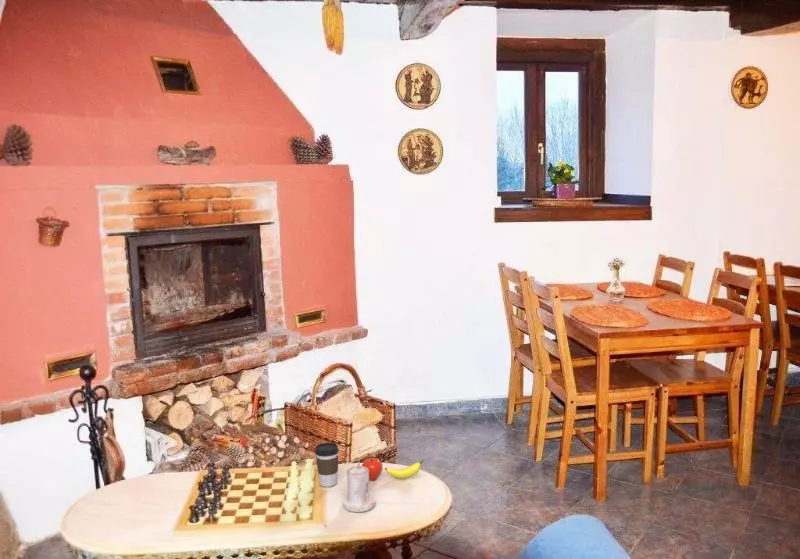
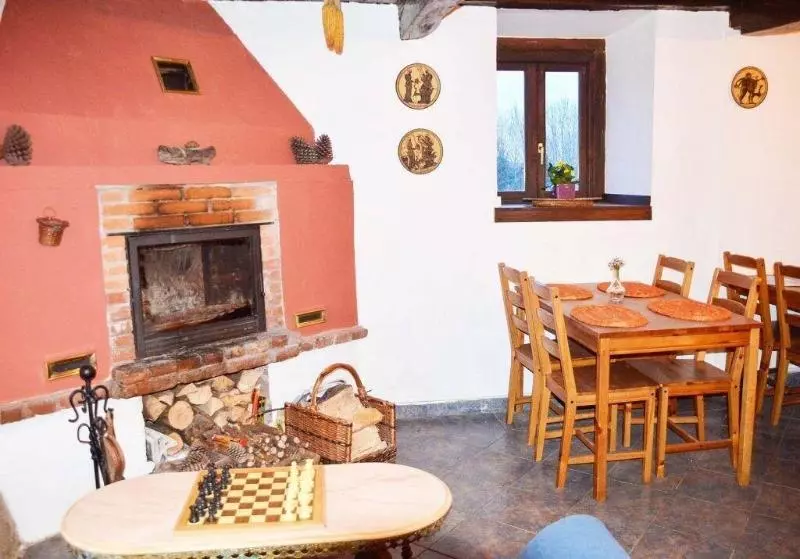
- fruit (392, 469)
- candle (358, 485)
- coffee cup (327, 464)
